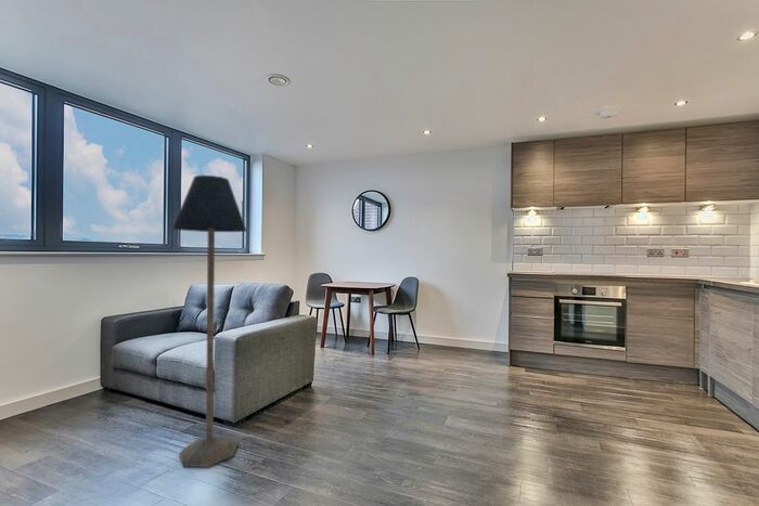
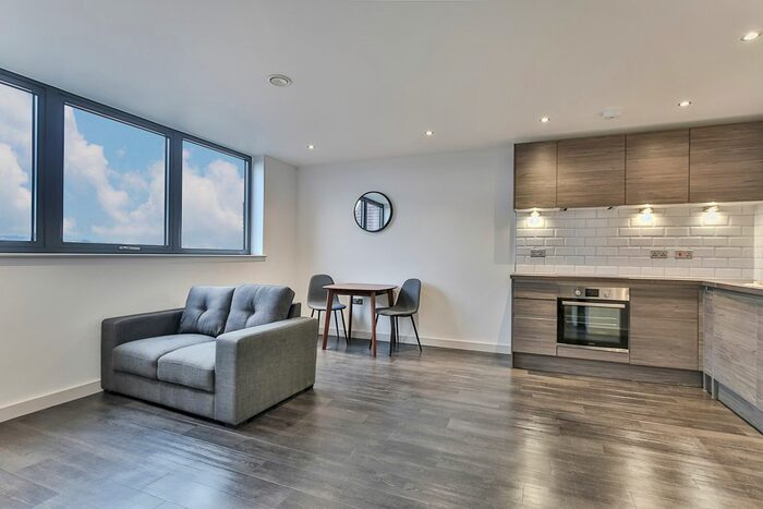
- floor lamp (209, 314)
